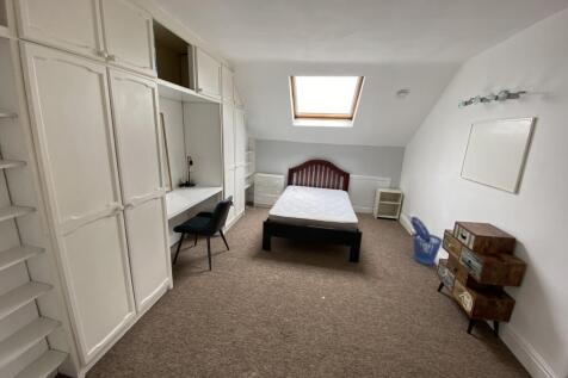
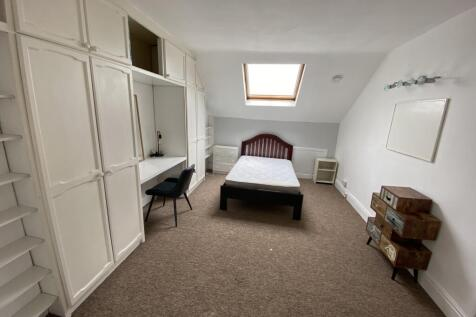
- laundry basket (426, 240)
